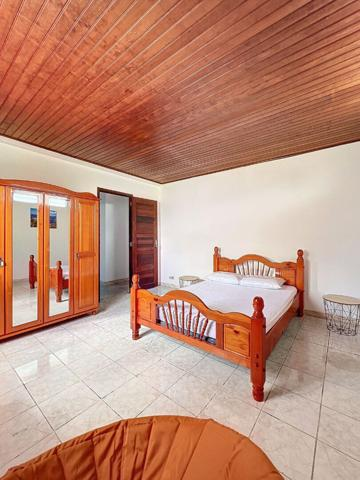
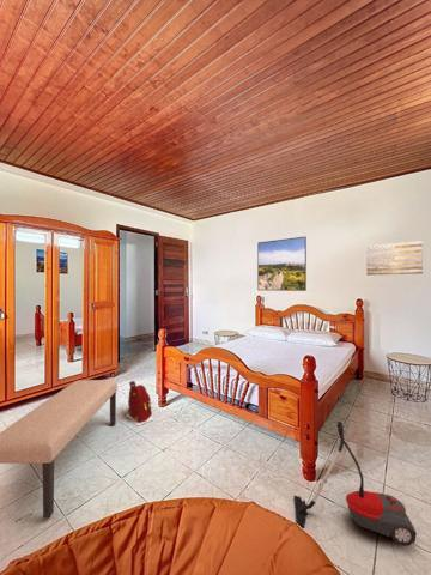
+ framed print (280, 265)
+ wall art (393, 259)
+ vacuum cleaner (357, 466)
+ backpack (139, 398)
+ bench (66, 430)
